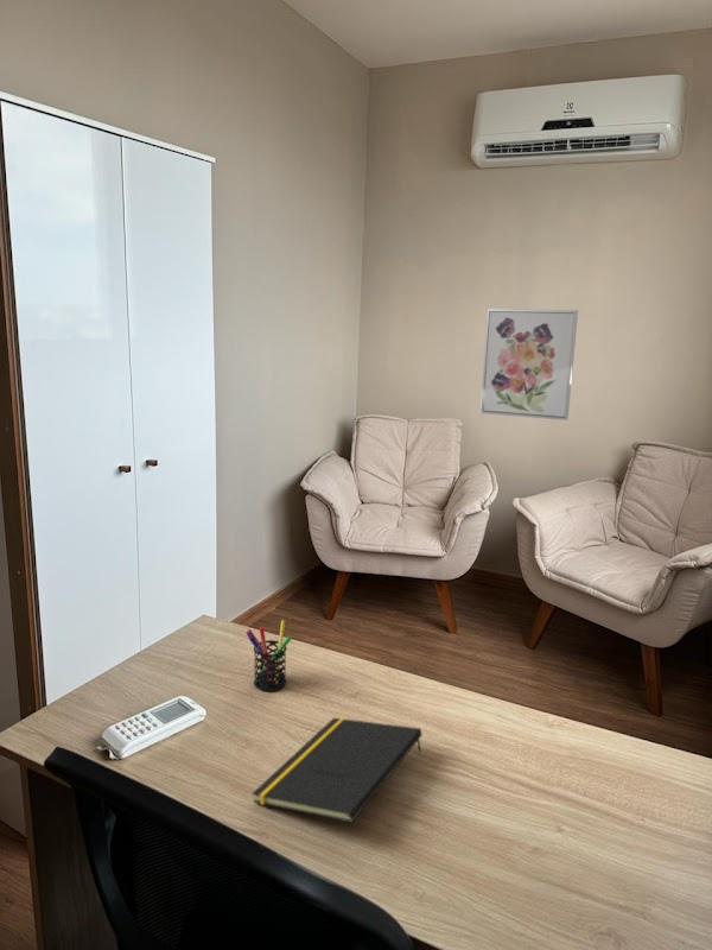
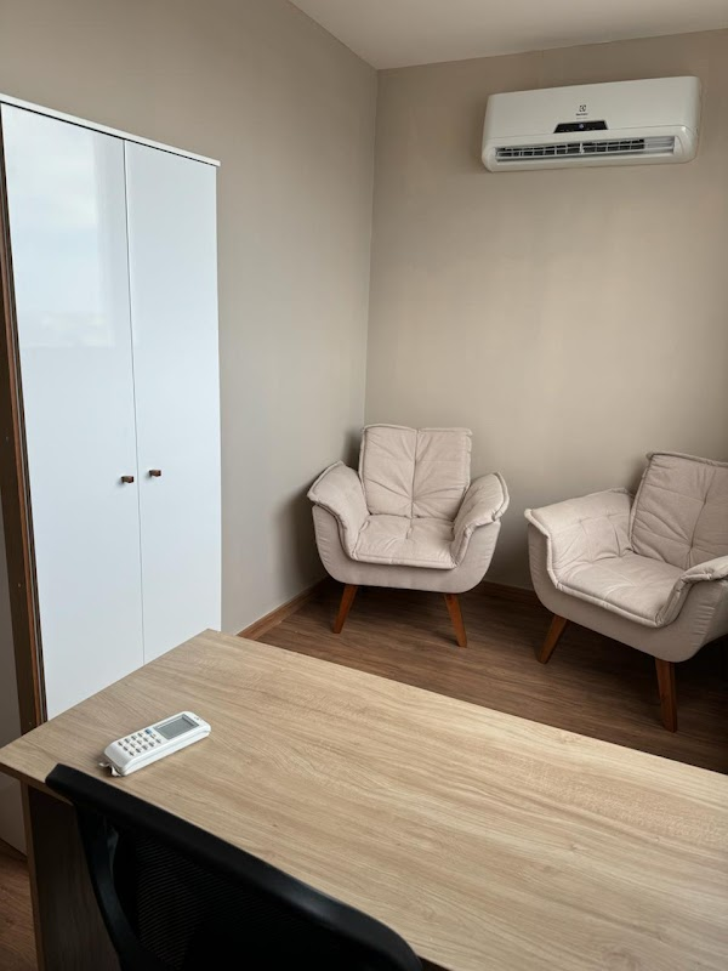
- pen holder (272, 654)
- notepad (341, 762)
- wall art (527, 363)
